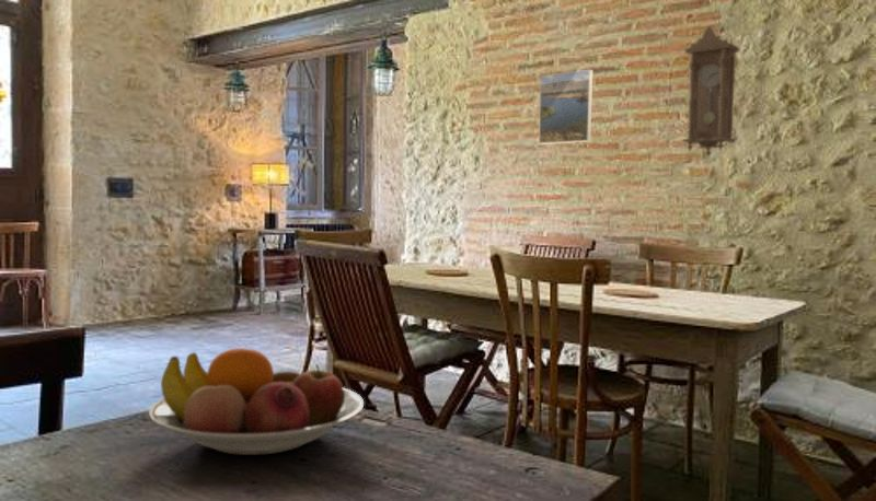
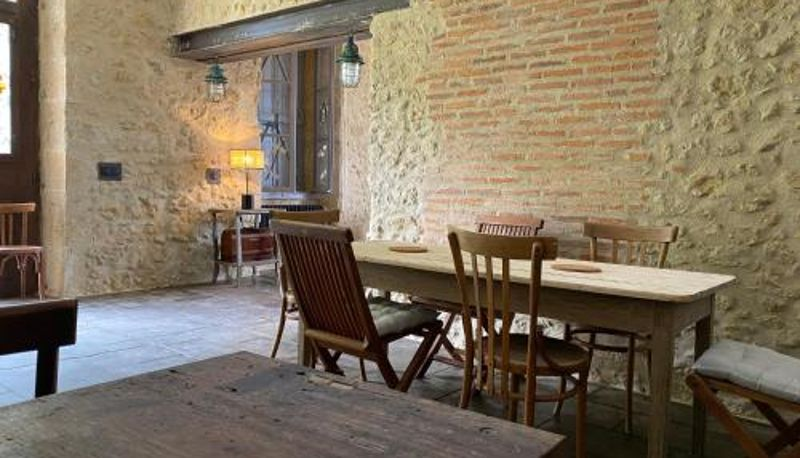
- fruit bowl (260, 395)
- pendulum clock (710, 93)
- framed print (565, 107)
